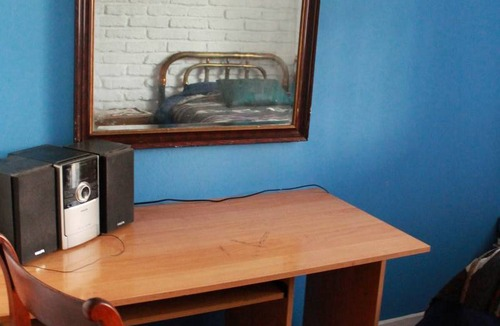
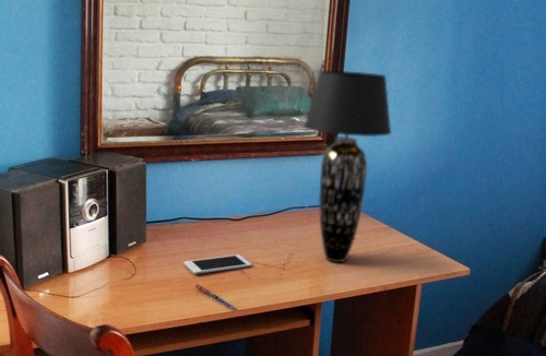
+ table lamp (343, 168)
+ pen (214, 296)
+ cell phone (217, 263)
